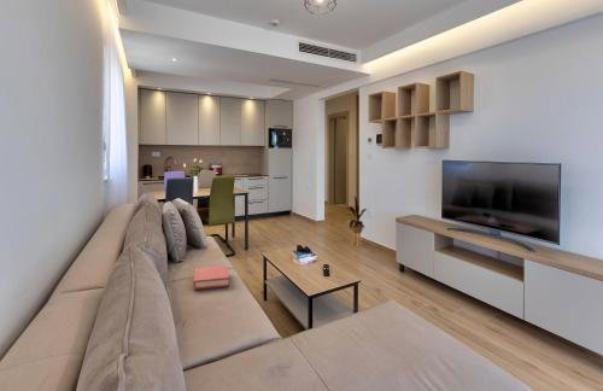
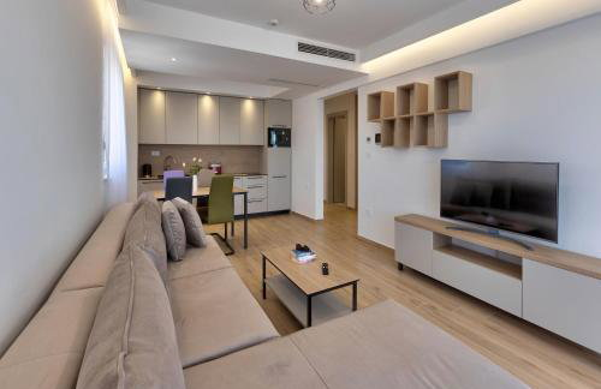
- house plant (355, 220)
- hardback book (211, 276)
